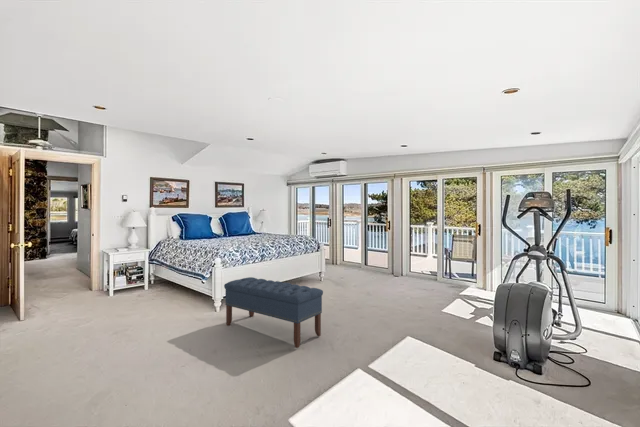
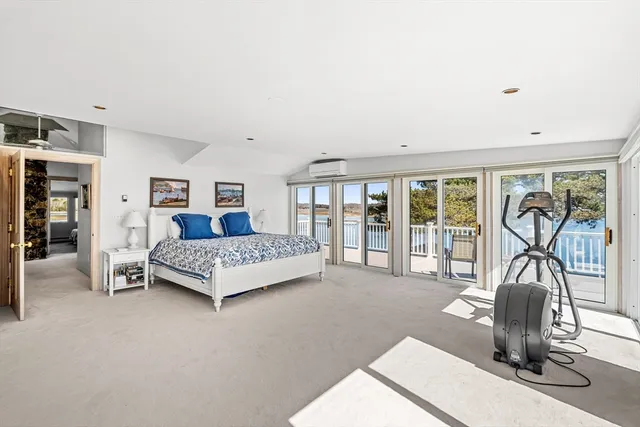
- bench (271, 307)
